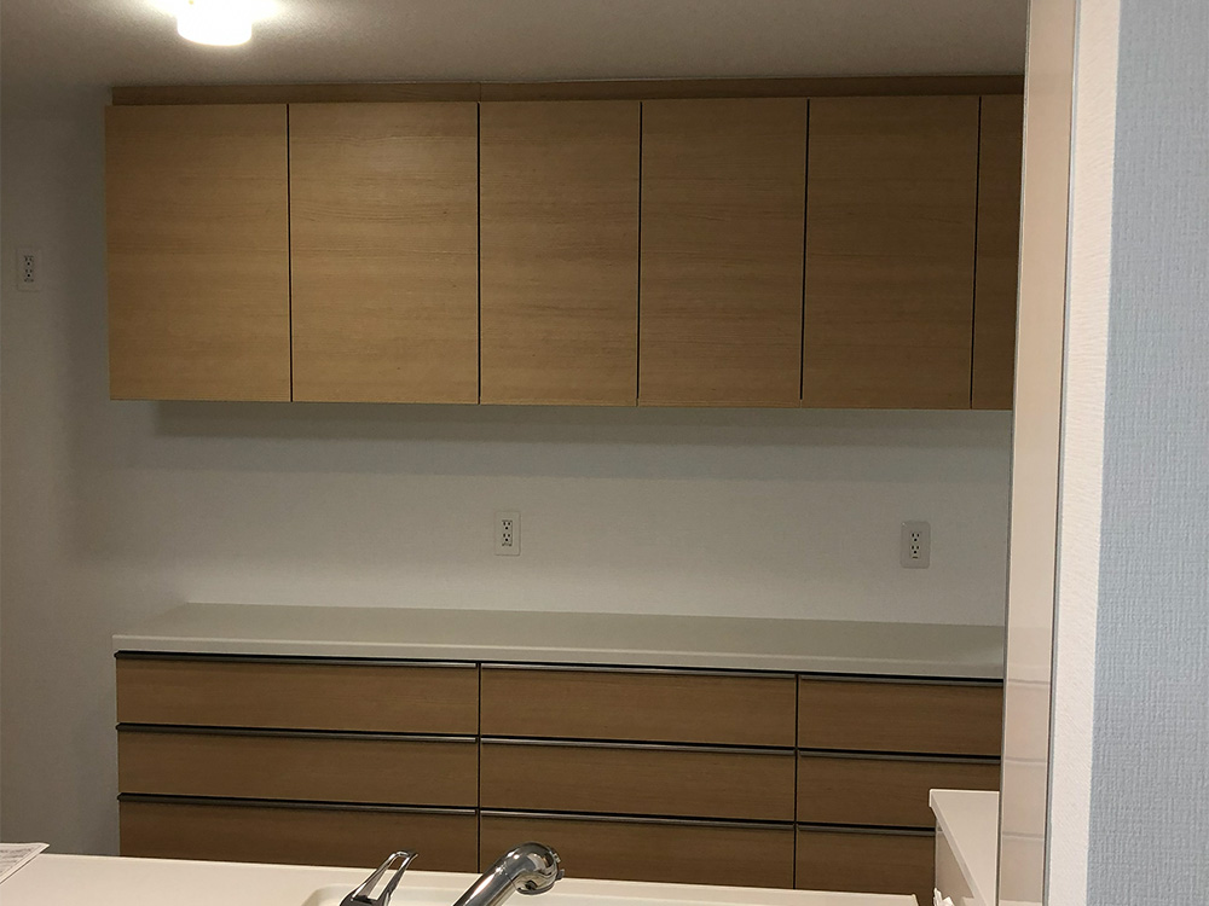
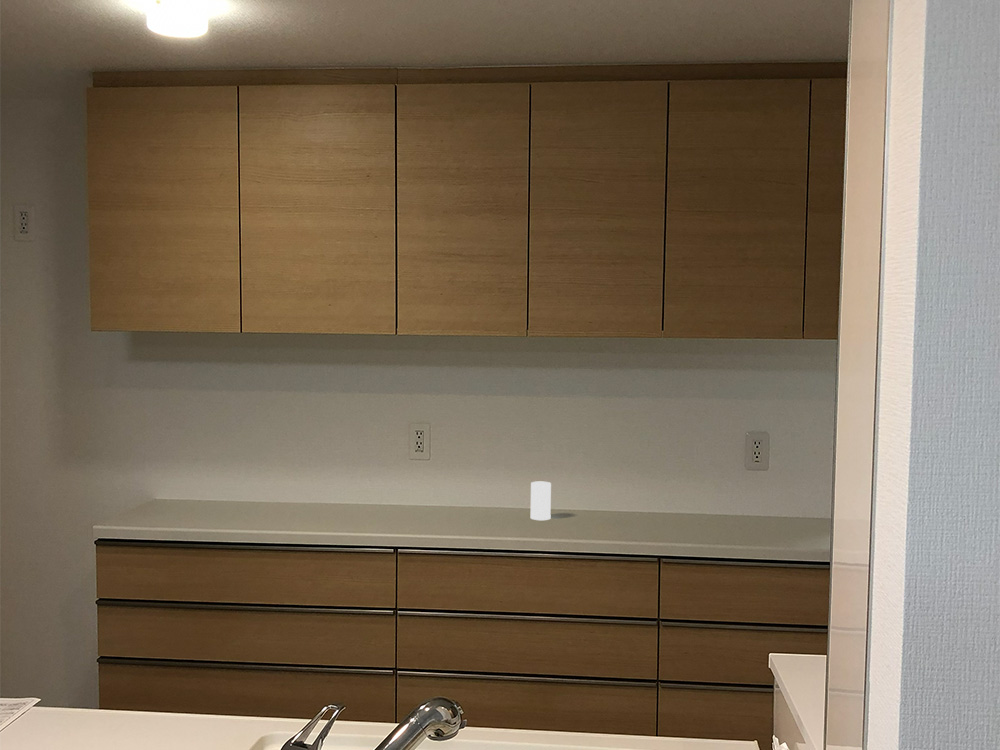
+ cup (540, 500)
